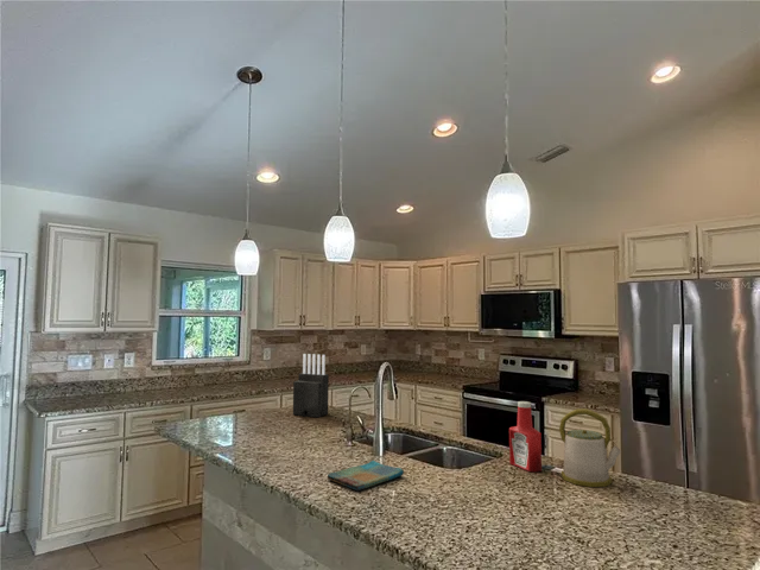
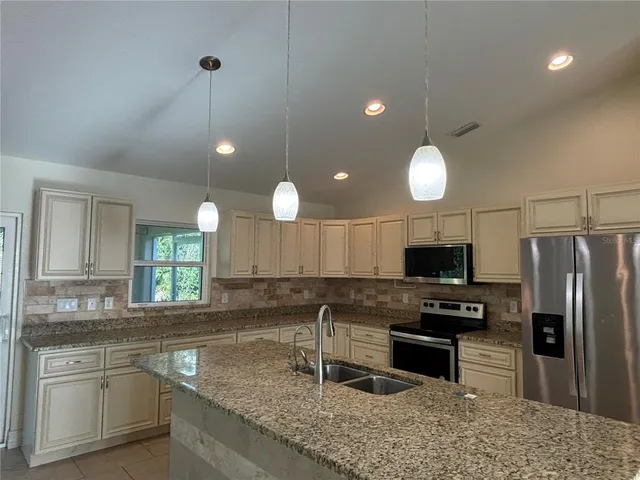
- dish towel (366, 474)
- soap bottle (525, 433)
- knife block (309, 384)
- kettle (589, 444)
